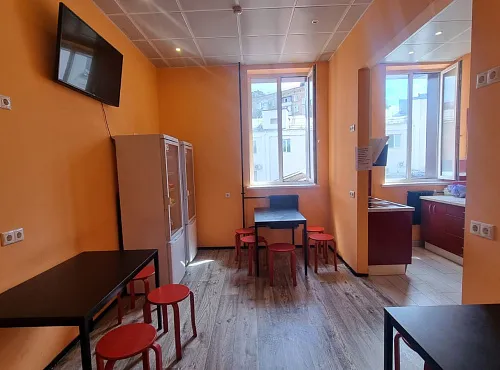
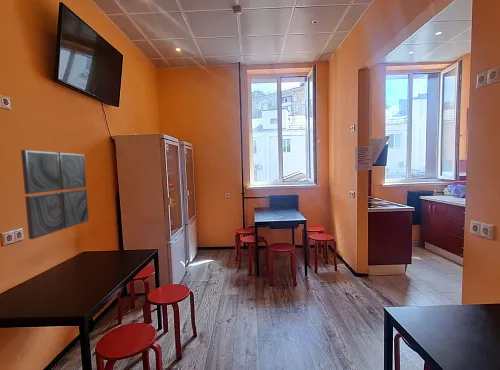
+ wall art (60, 192)
